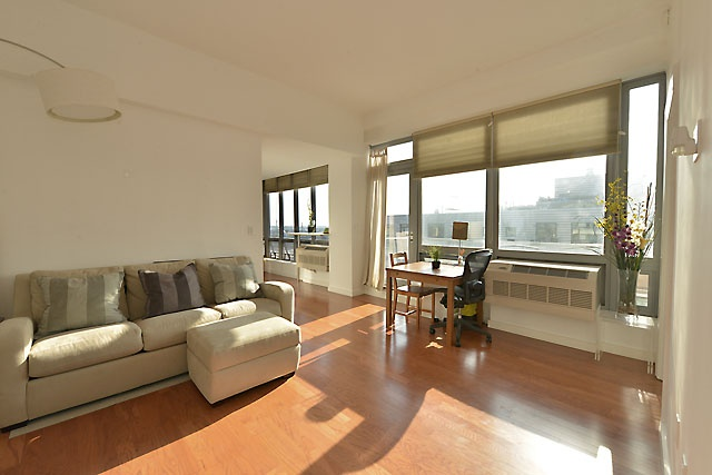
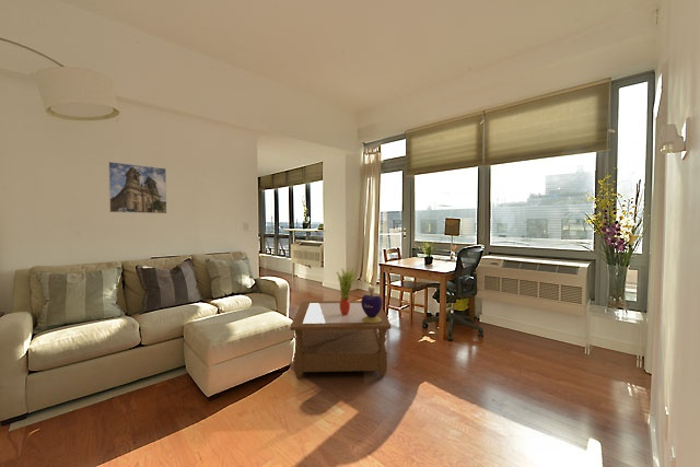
+ potted plant (346, 290)
+ coffee table (340, 335)
+ decorative container (371, 303)
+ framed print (139, 189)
